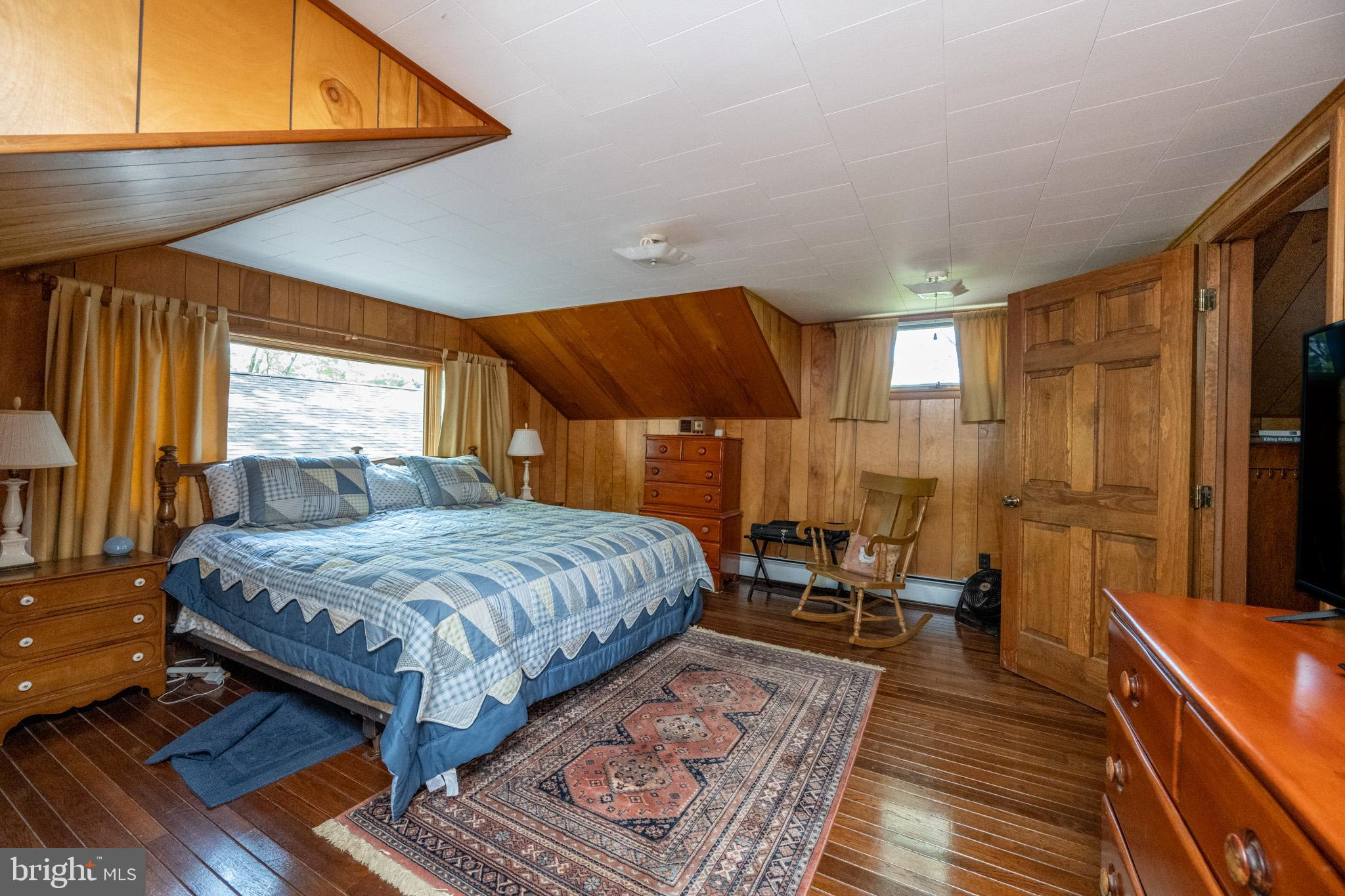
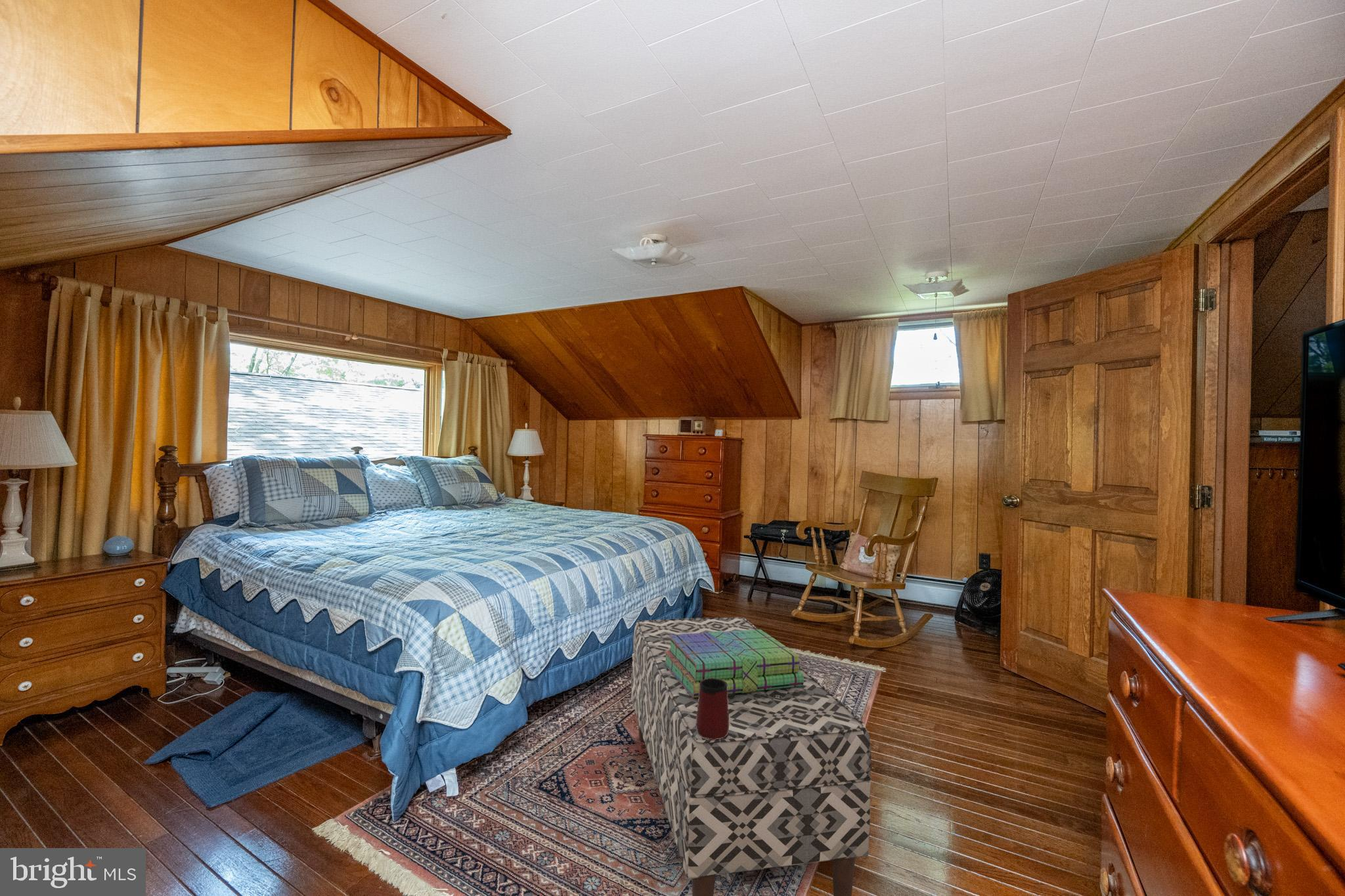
+ stack of books (731, 659)
+ bench (726, 736)
+ mug (711, 704)
